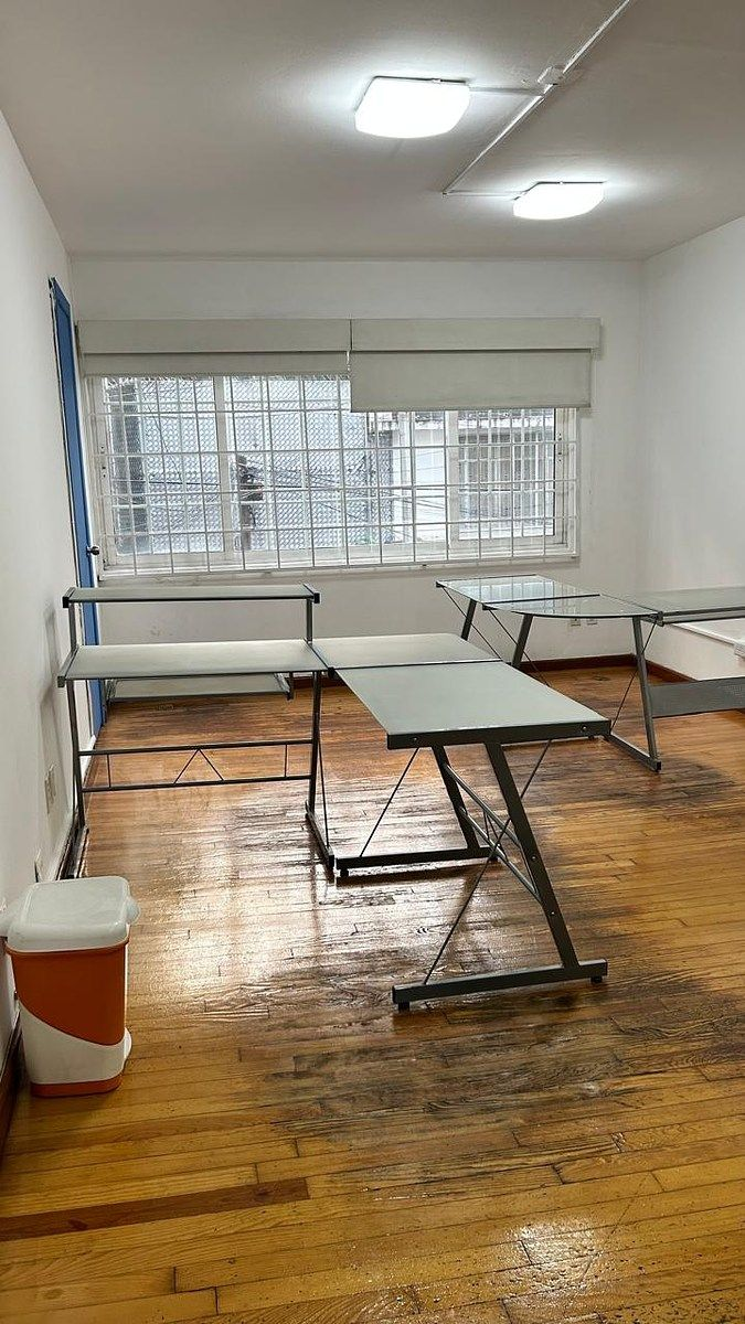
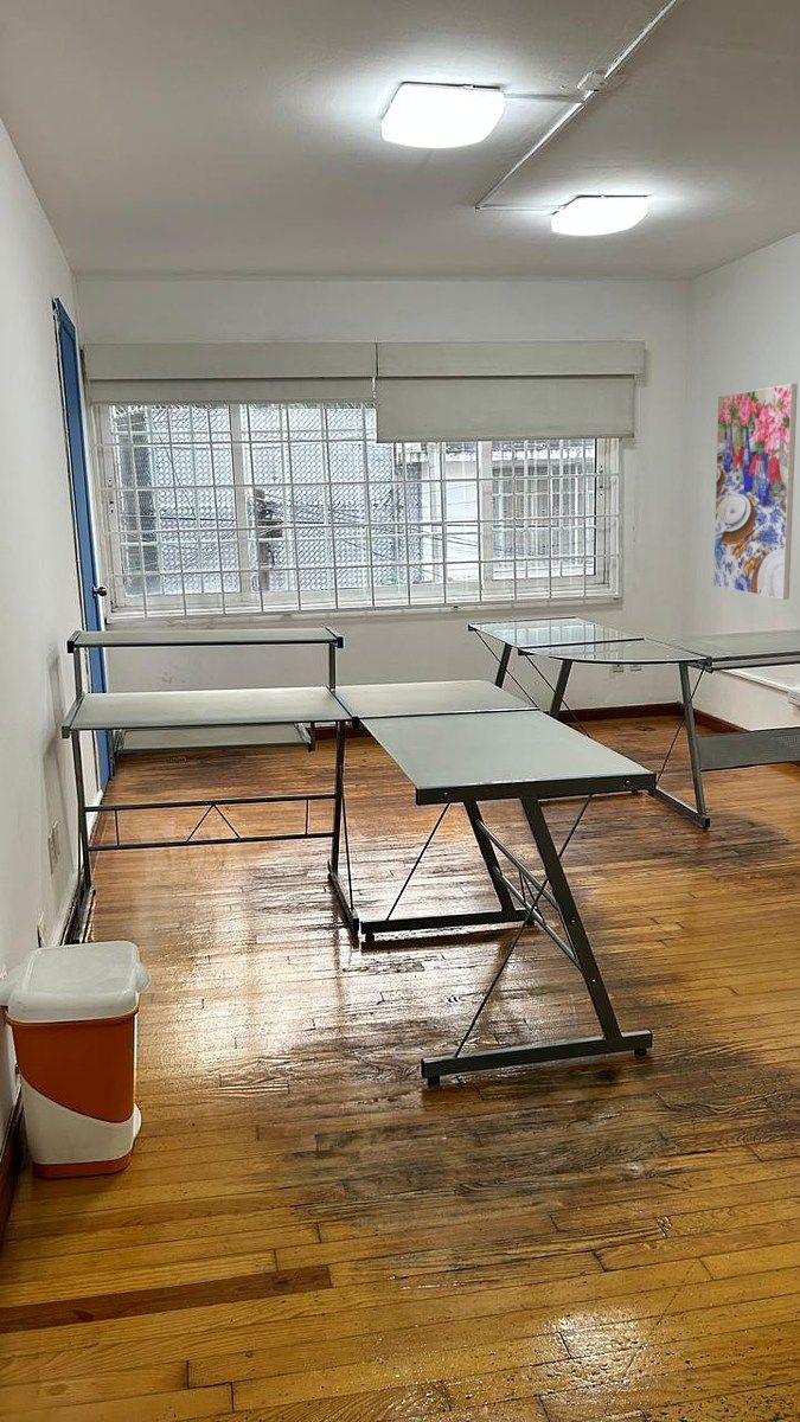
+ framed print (751, 493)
